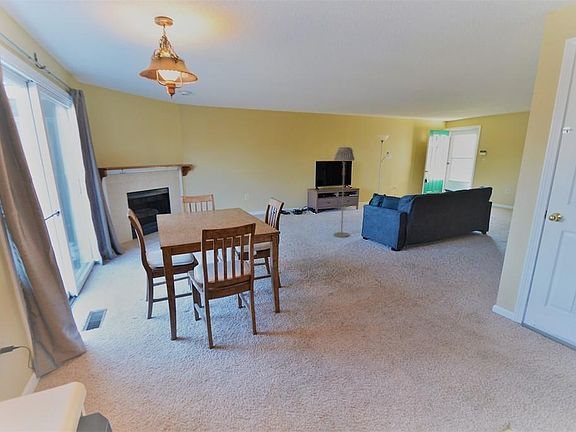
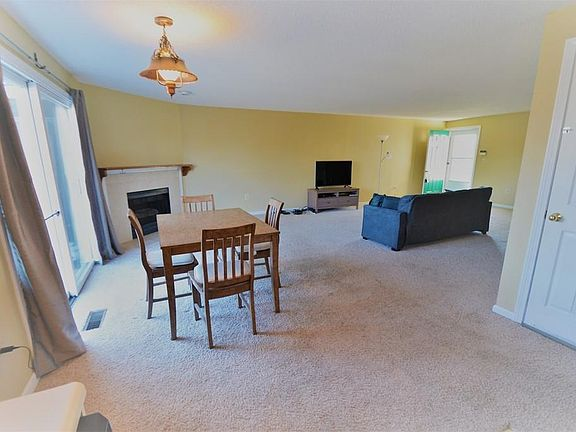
- floor lamp (343, 192)
